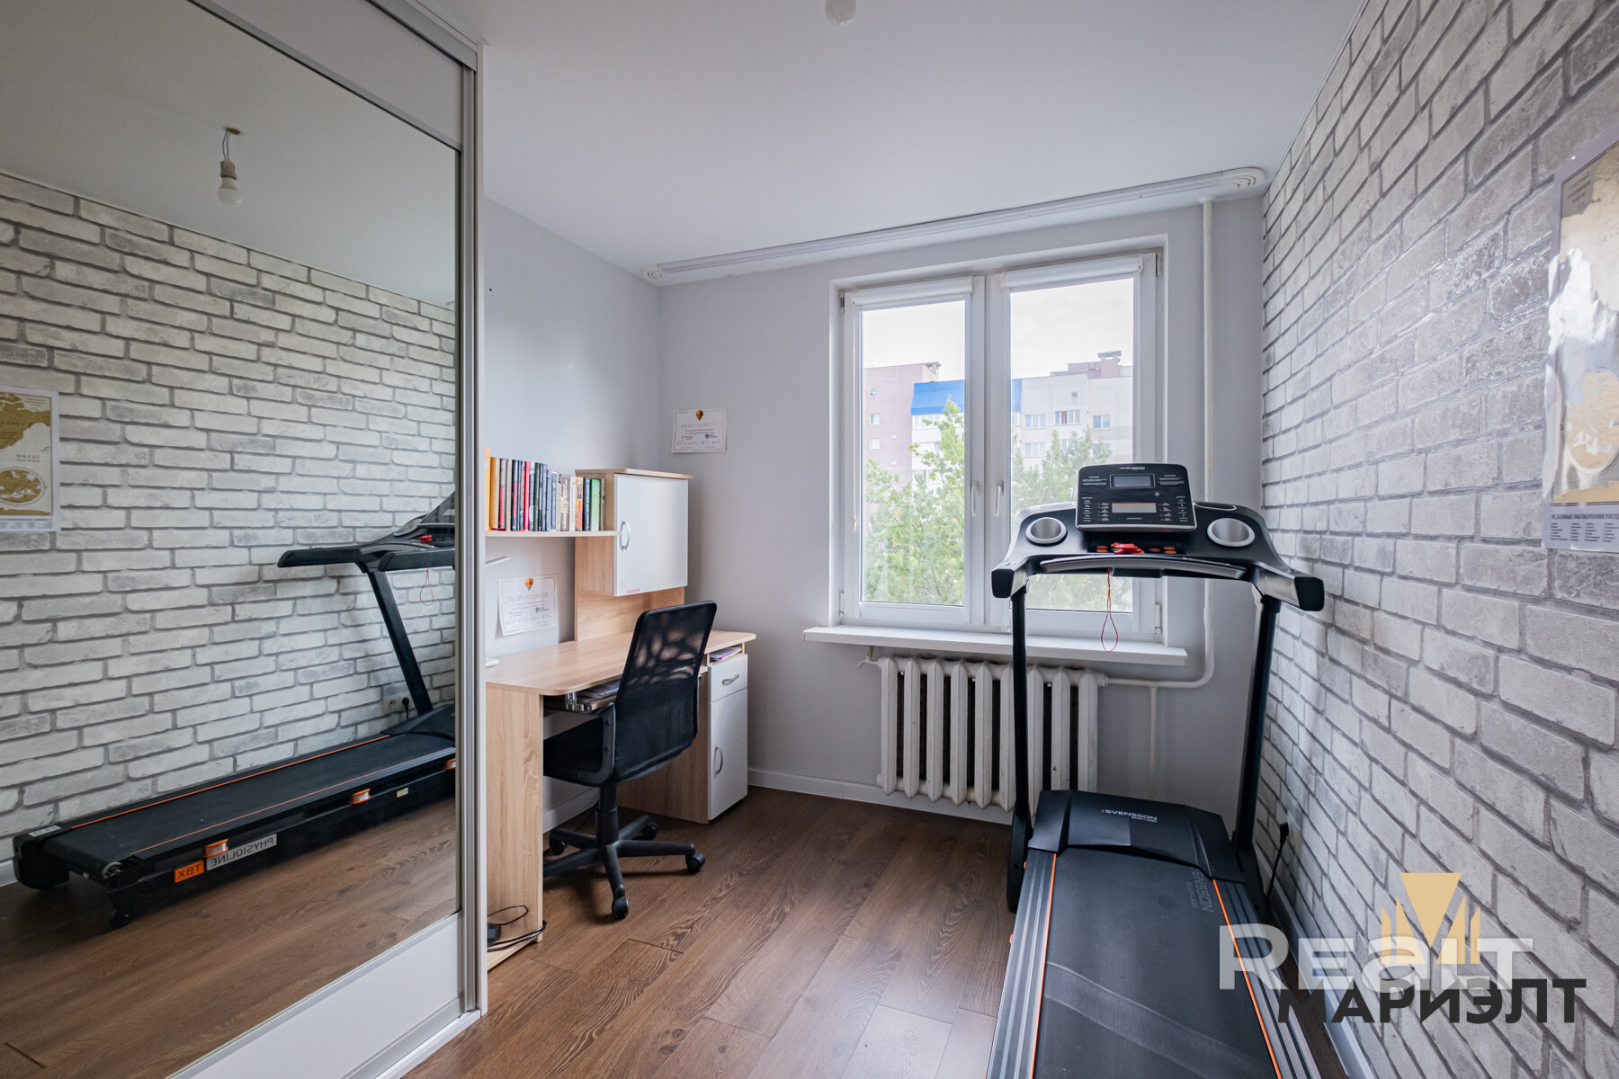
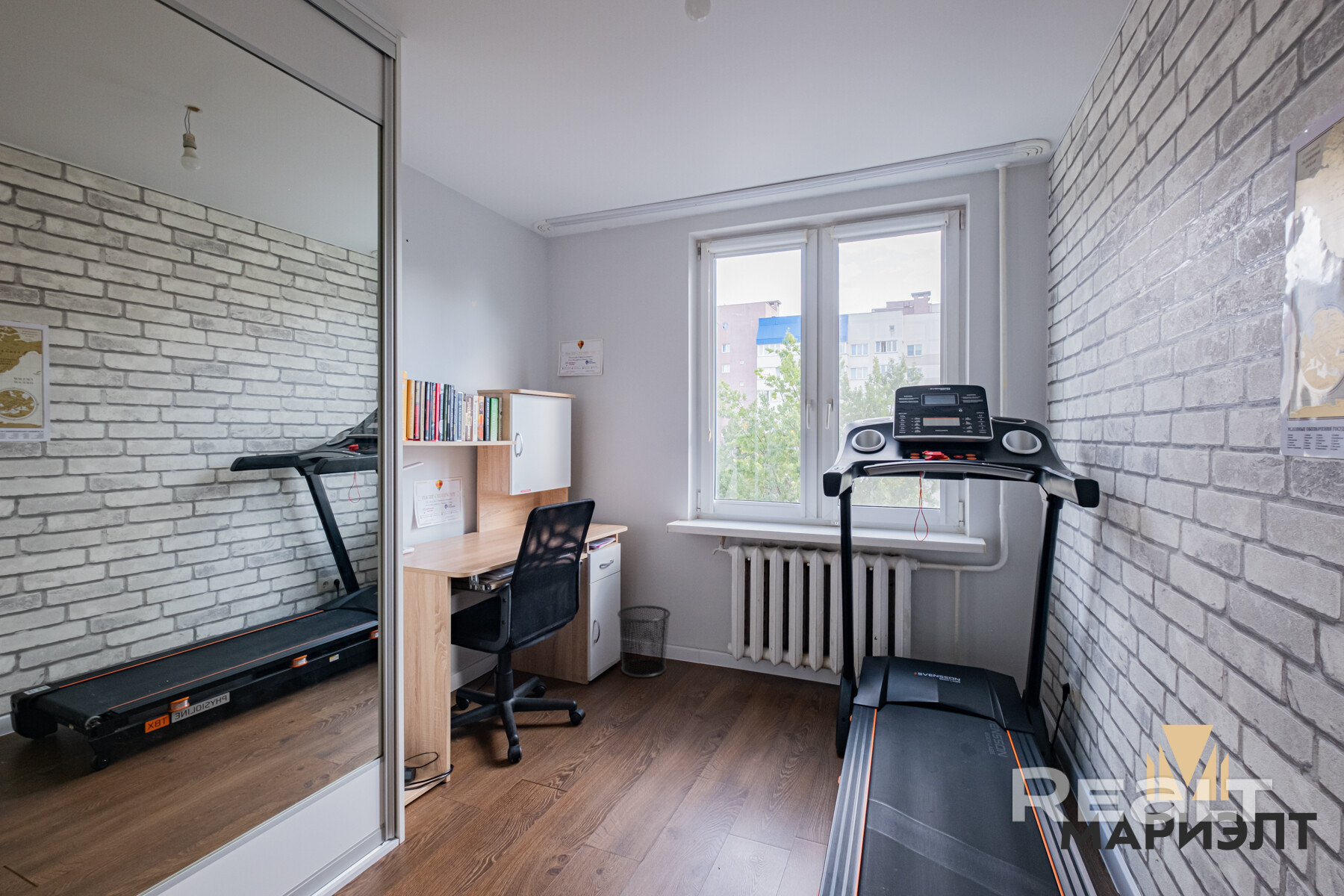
+ waste bin (644, 641)
